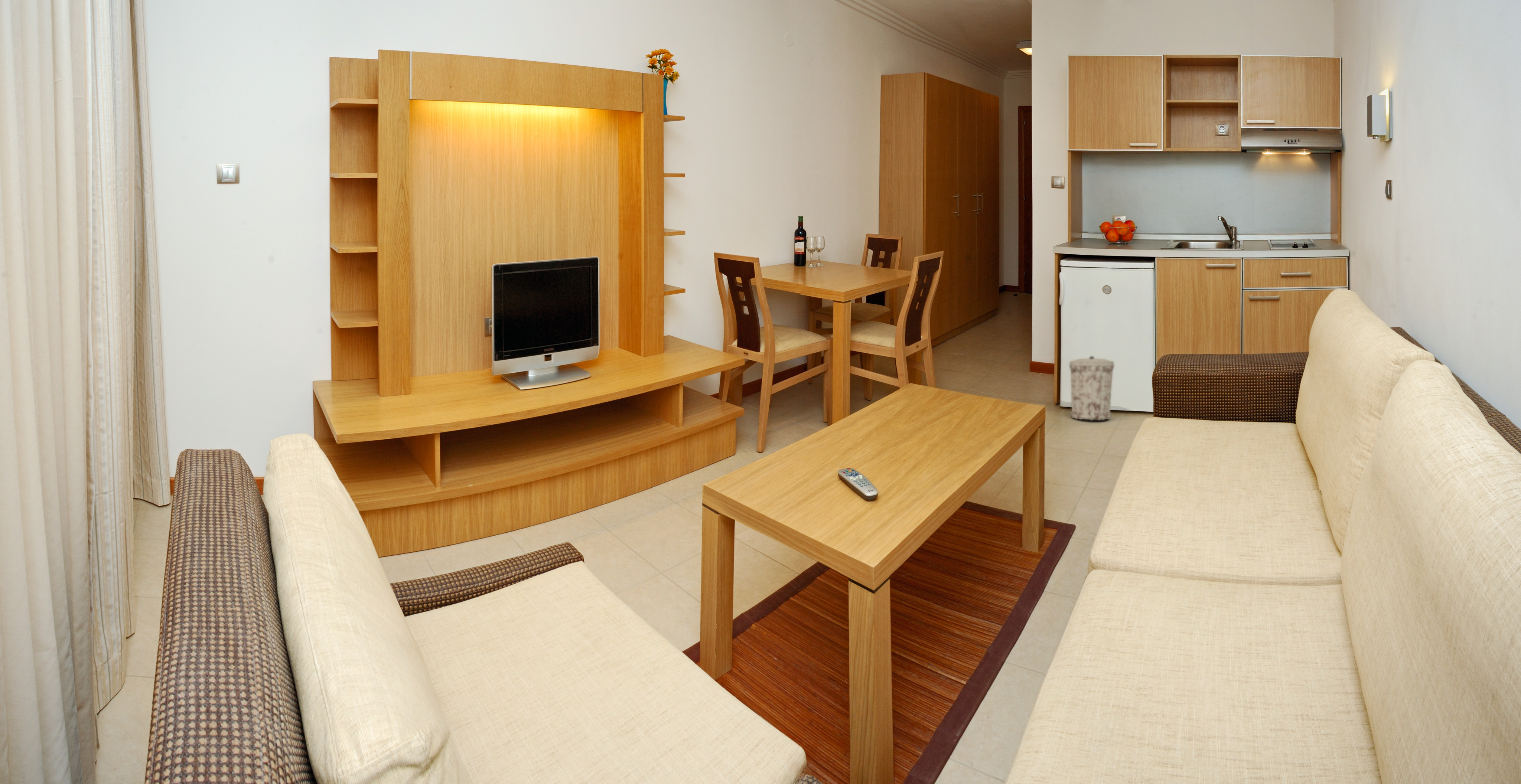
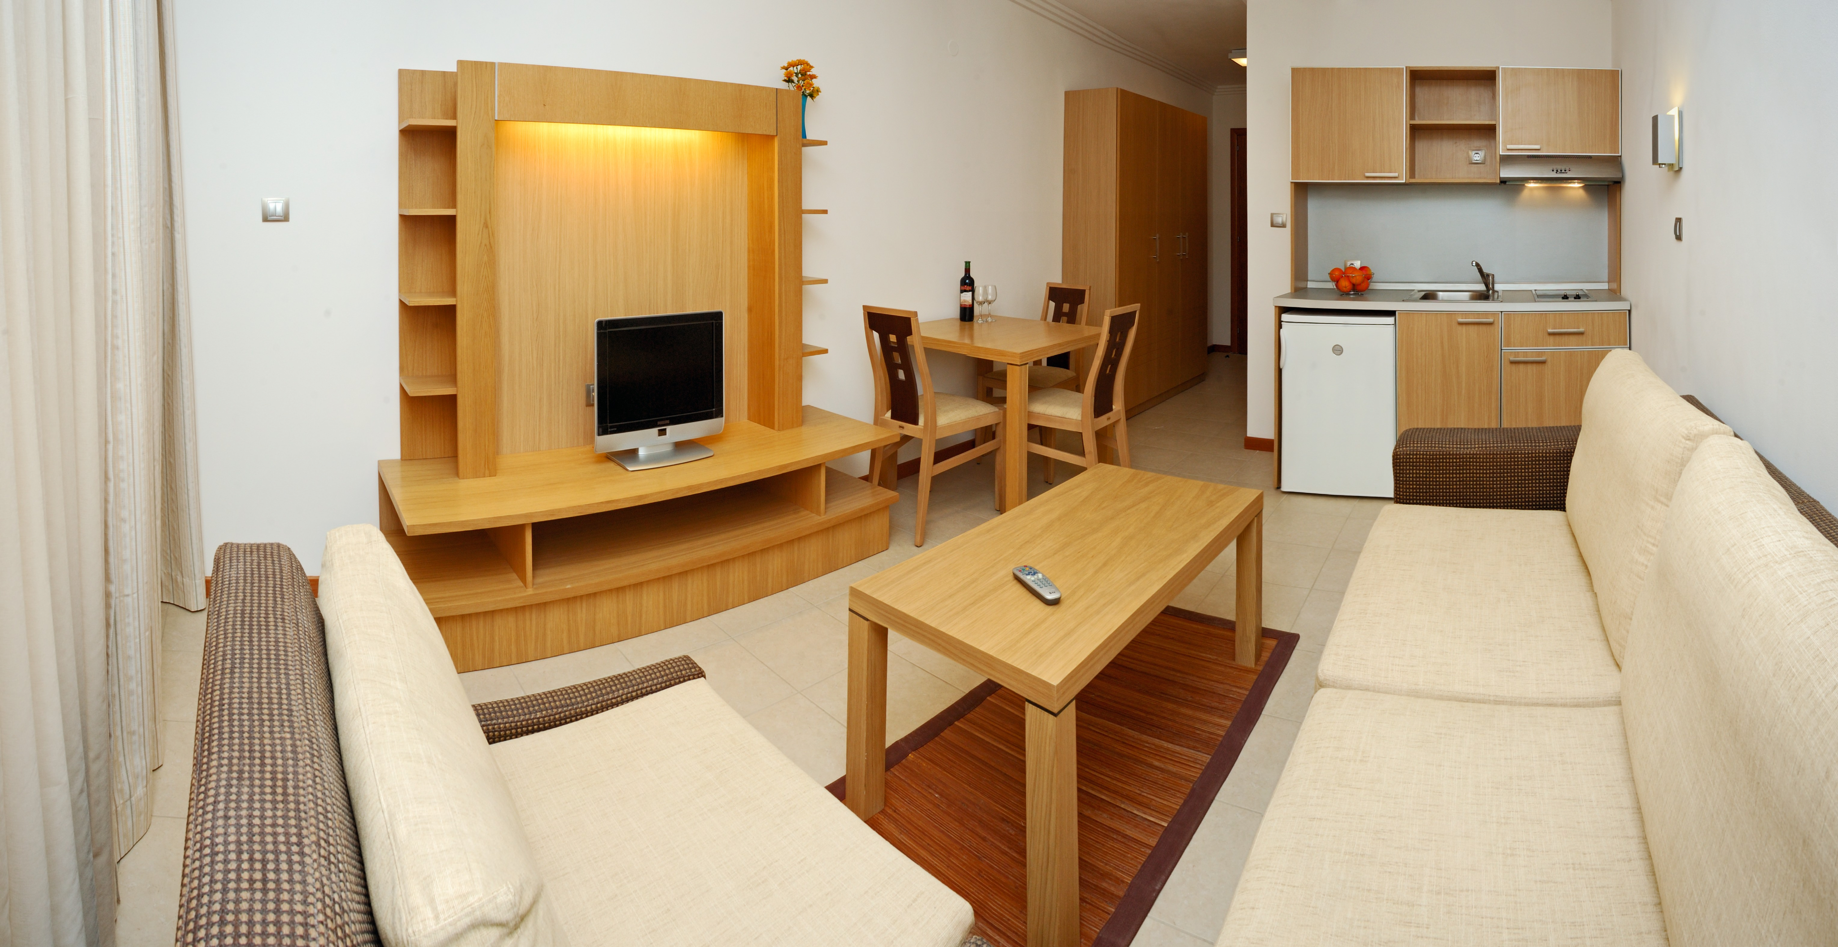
- trash can (1091, 387)
